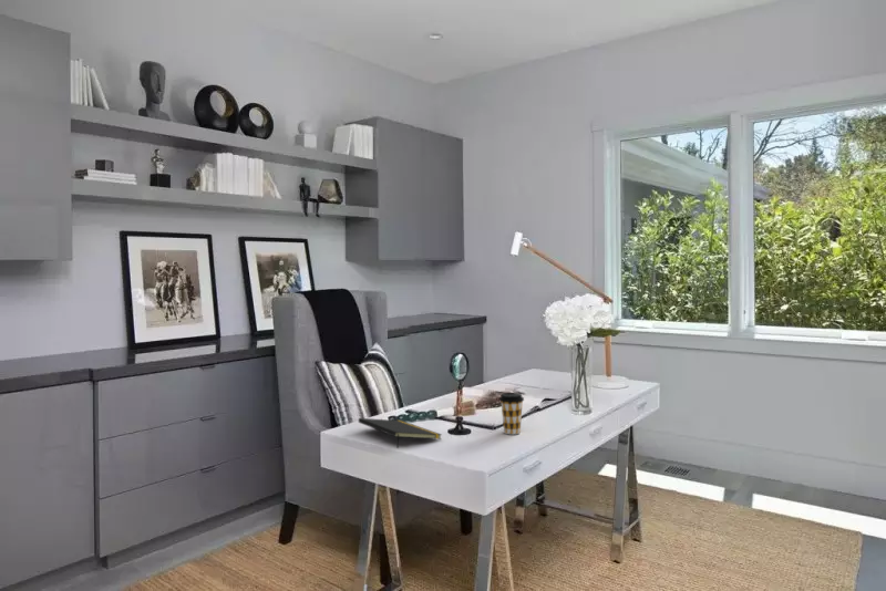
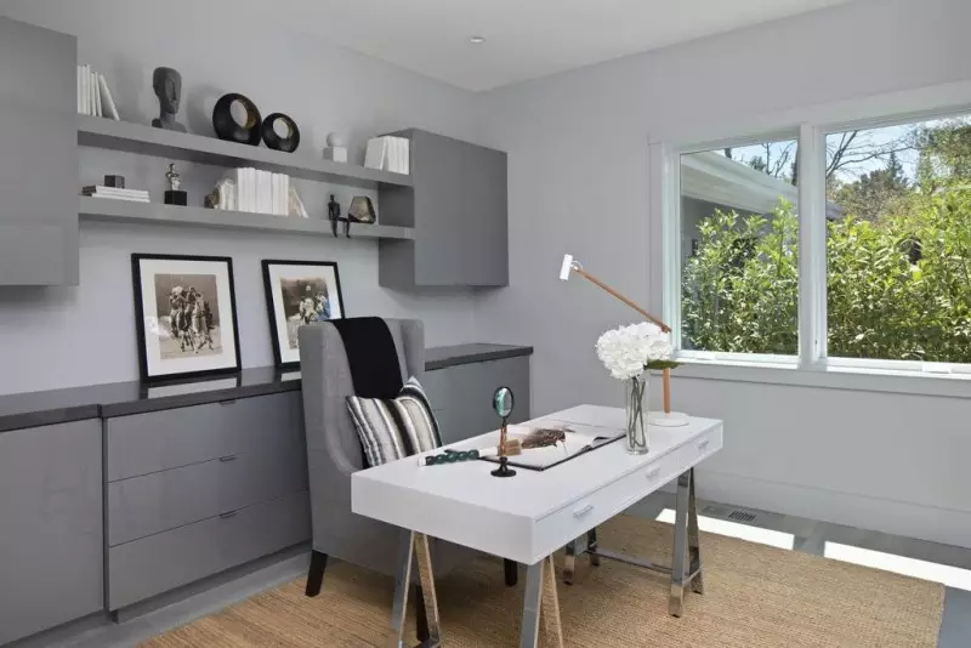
- notepad (399, 428)
- coffee cup (512, 413)
